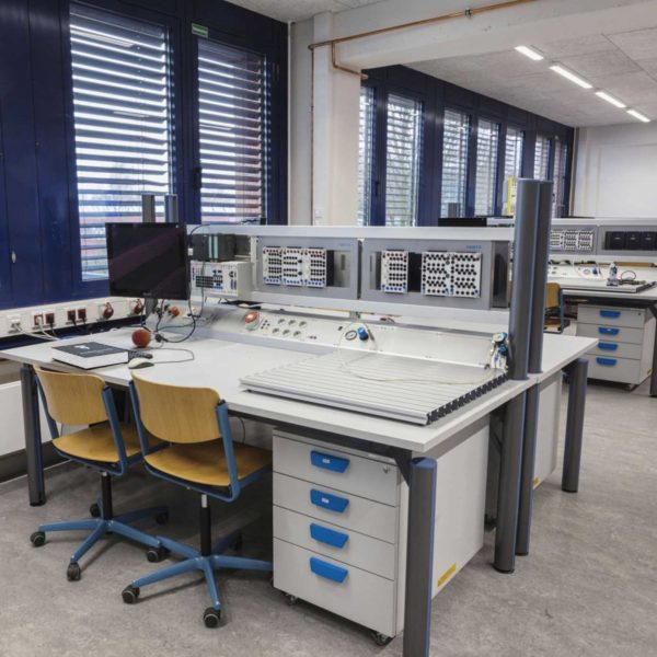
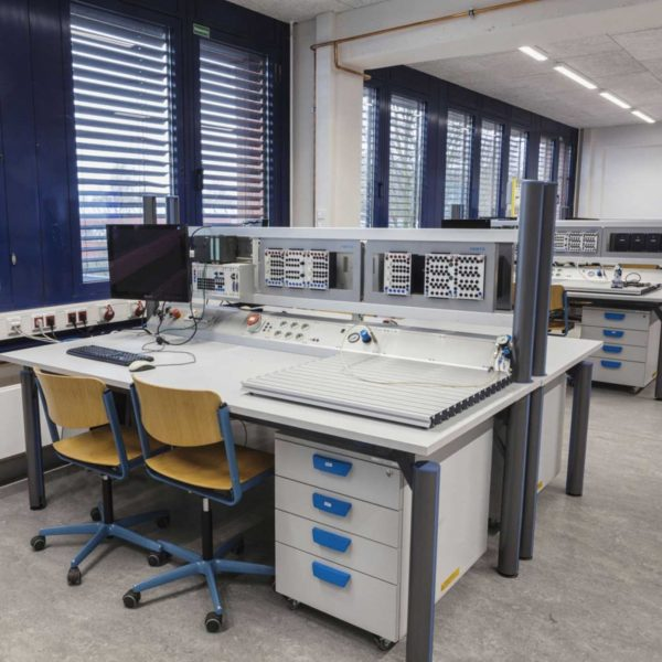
- apple (141, 337)
- booklet (90, 354)
